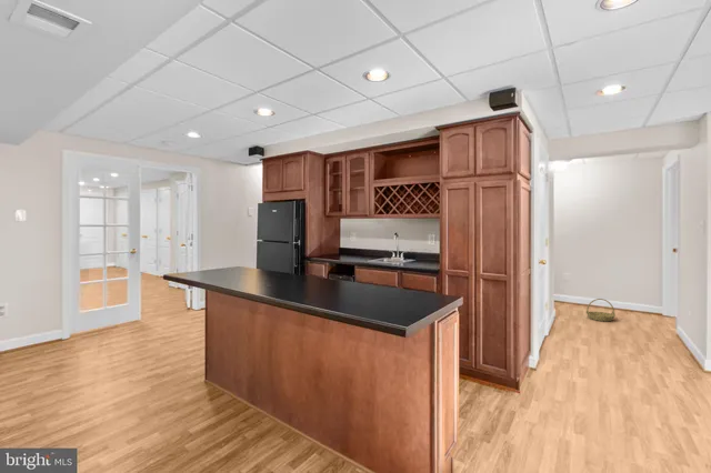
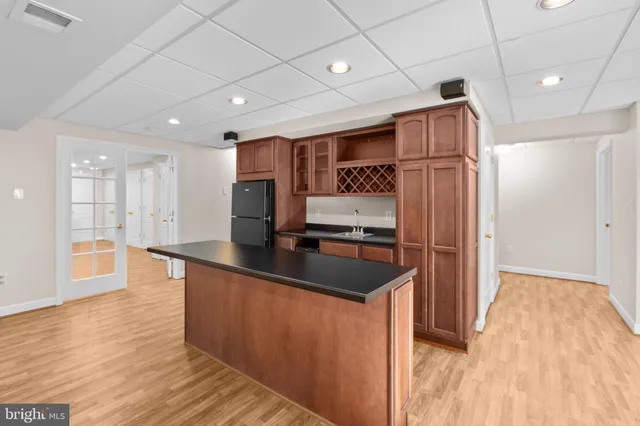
- basket (600, 312)
